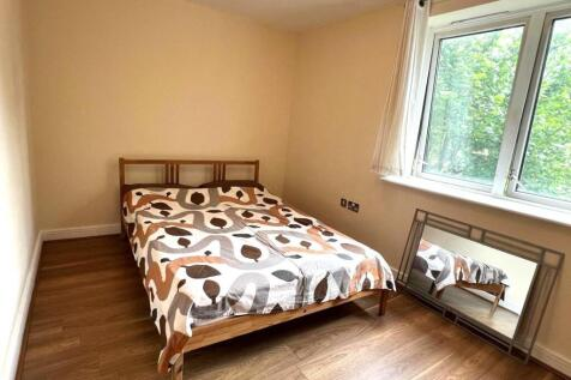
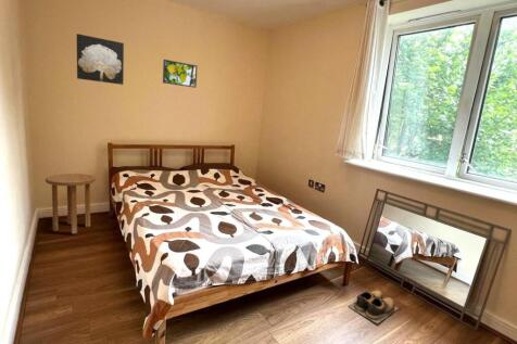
+ shoes (374, 301)
+ side table (72, 203)
+ wall art (100, 60)
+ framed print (180, 74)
